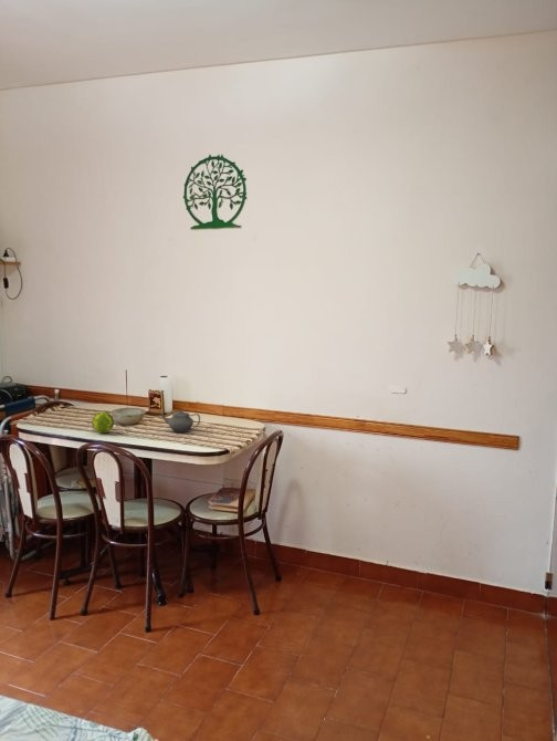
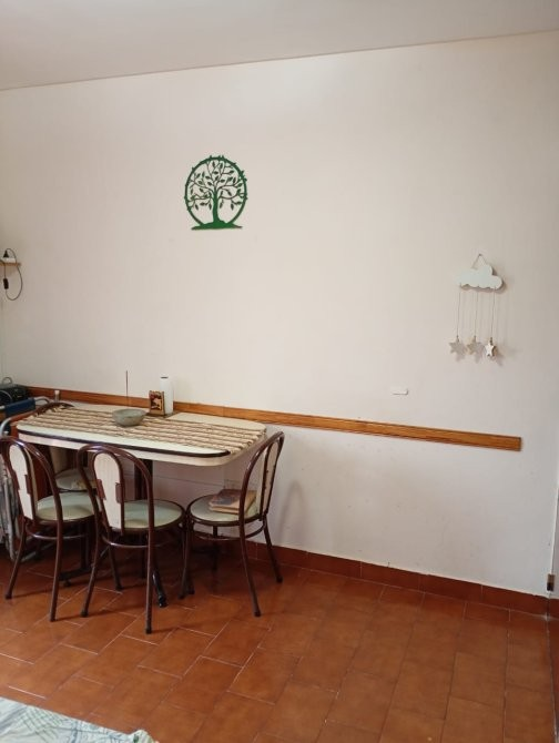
- fruit (103, 421)
- teapot (179, 420)
